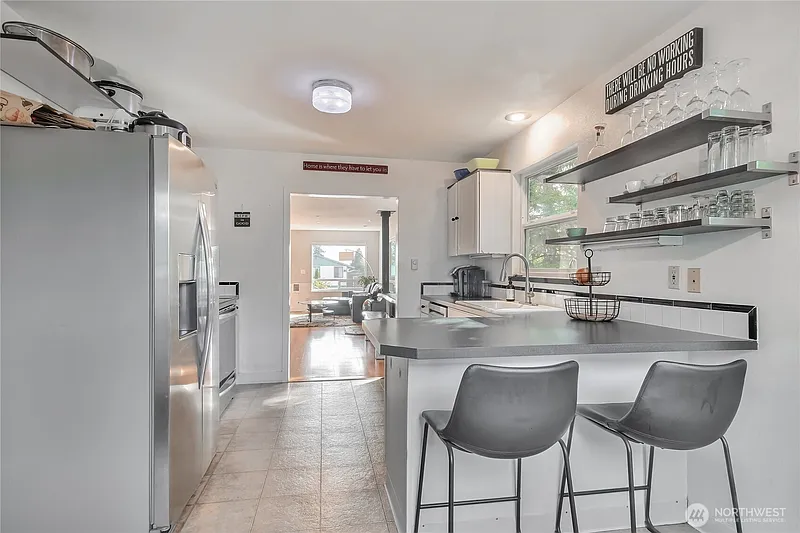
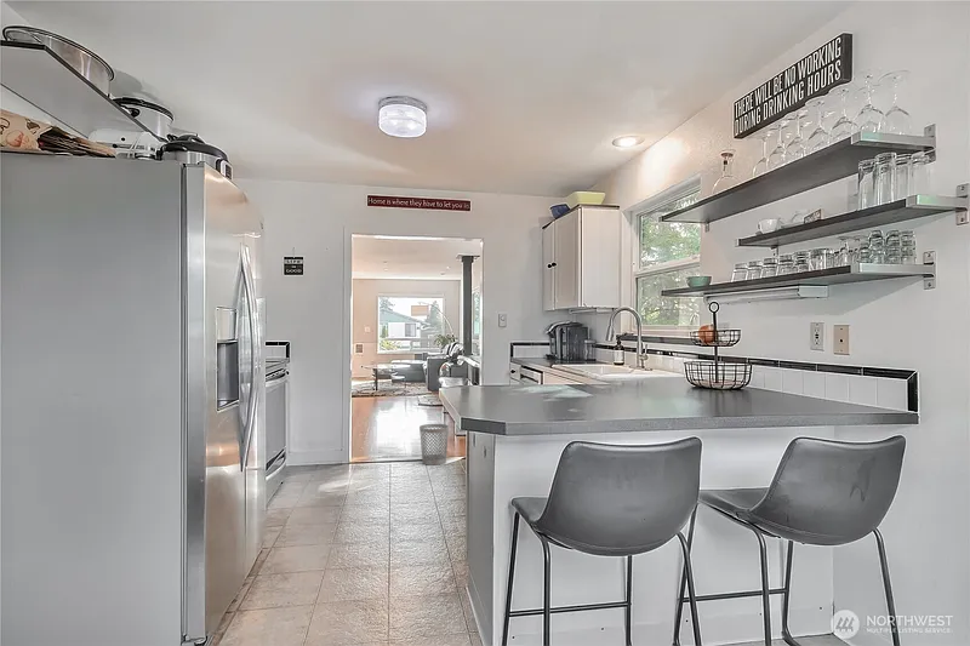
+ wastebasket (434, 444)
